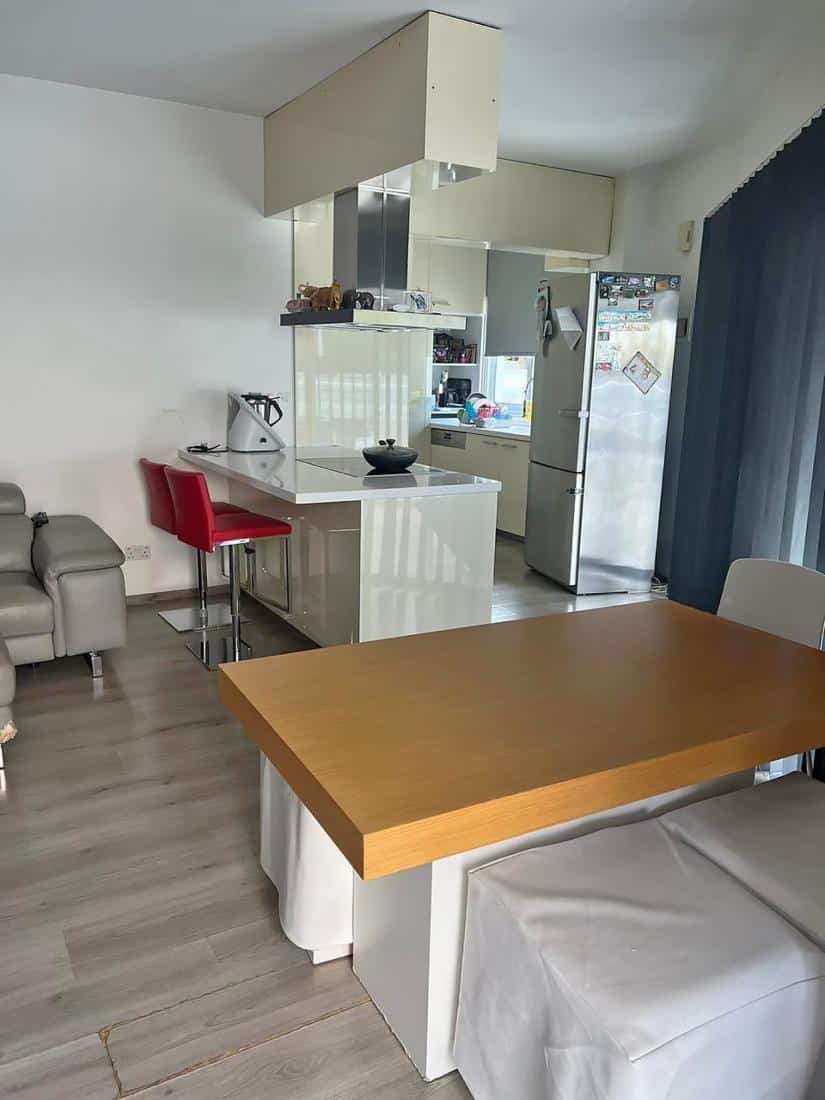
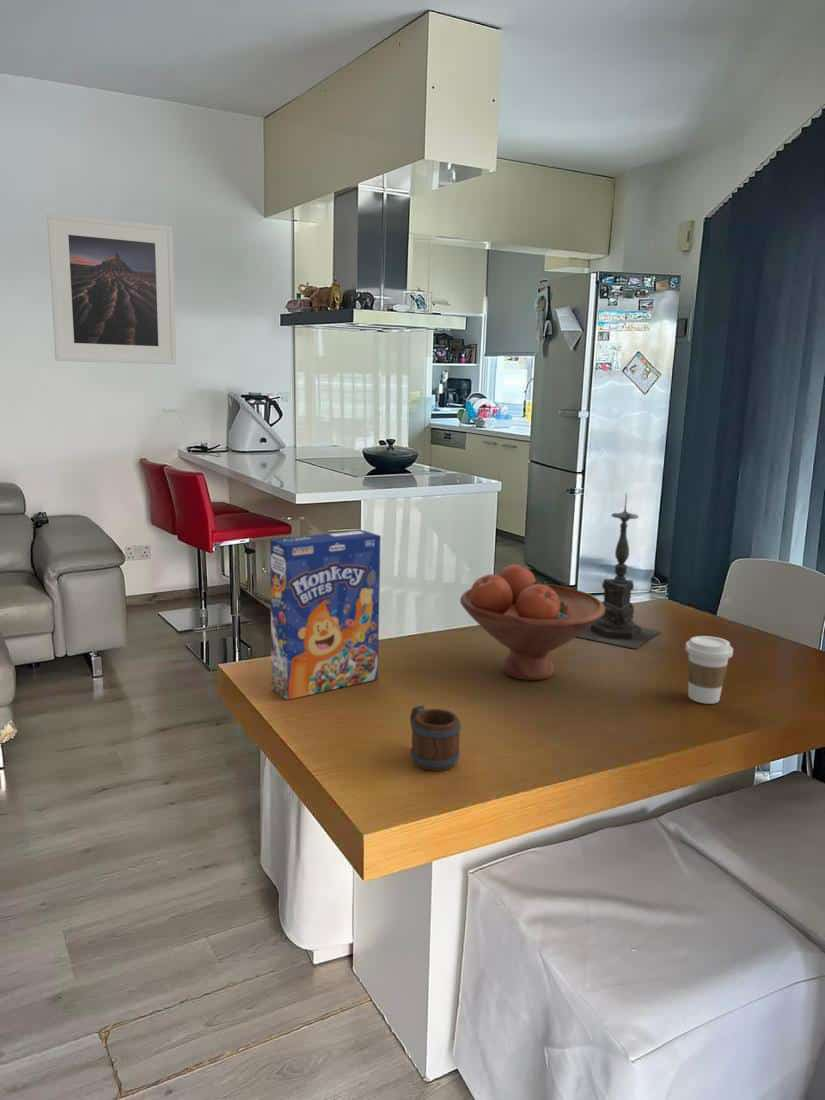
+ cereal box (326, 612)
+ coffee cup (706, 669)
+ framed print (114, 292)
+ candle holder (622, 564)
+ mug (429, 734)
+ fruit bowl (530, 622)
